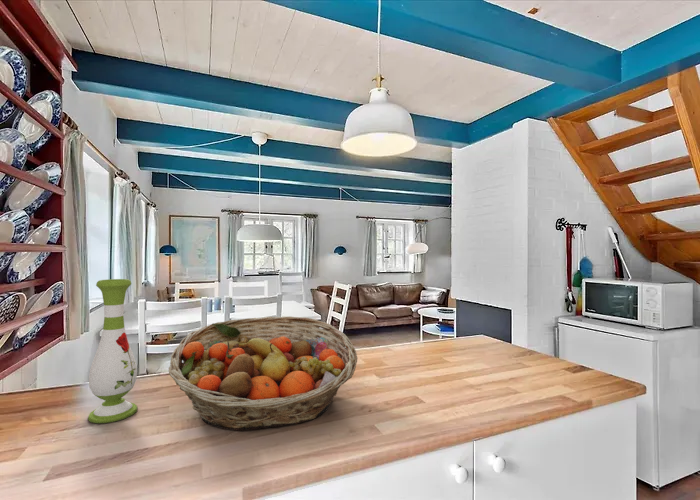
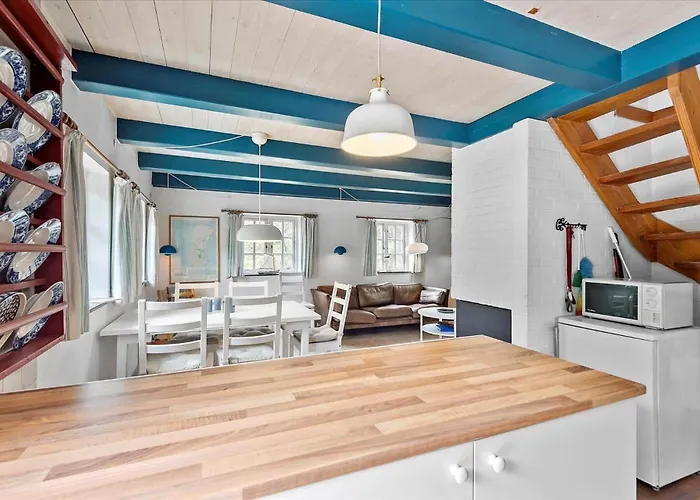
- vase (113, 346)
- fruit basket (267, 365)
